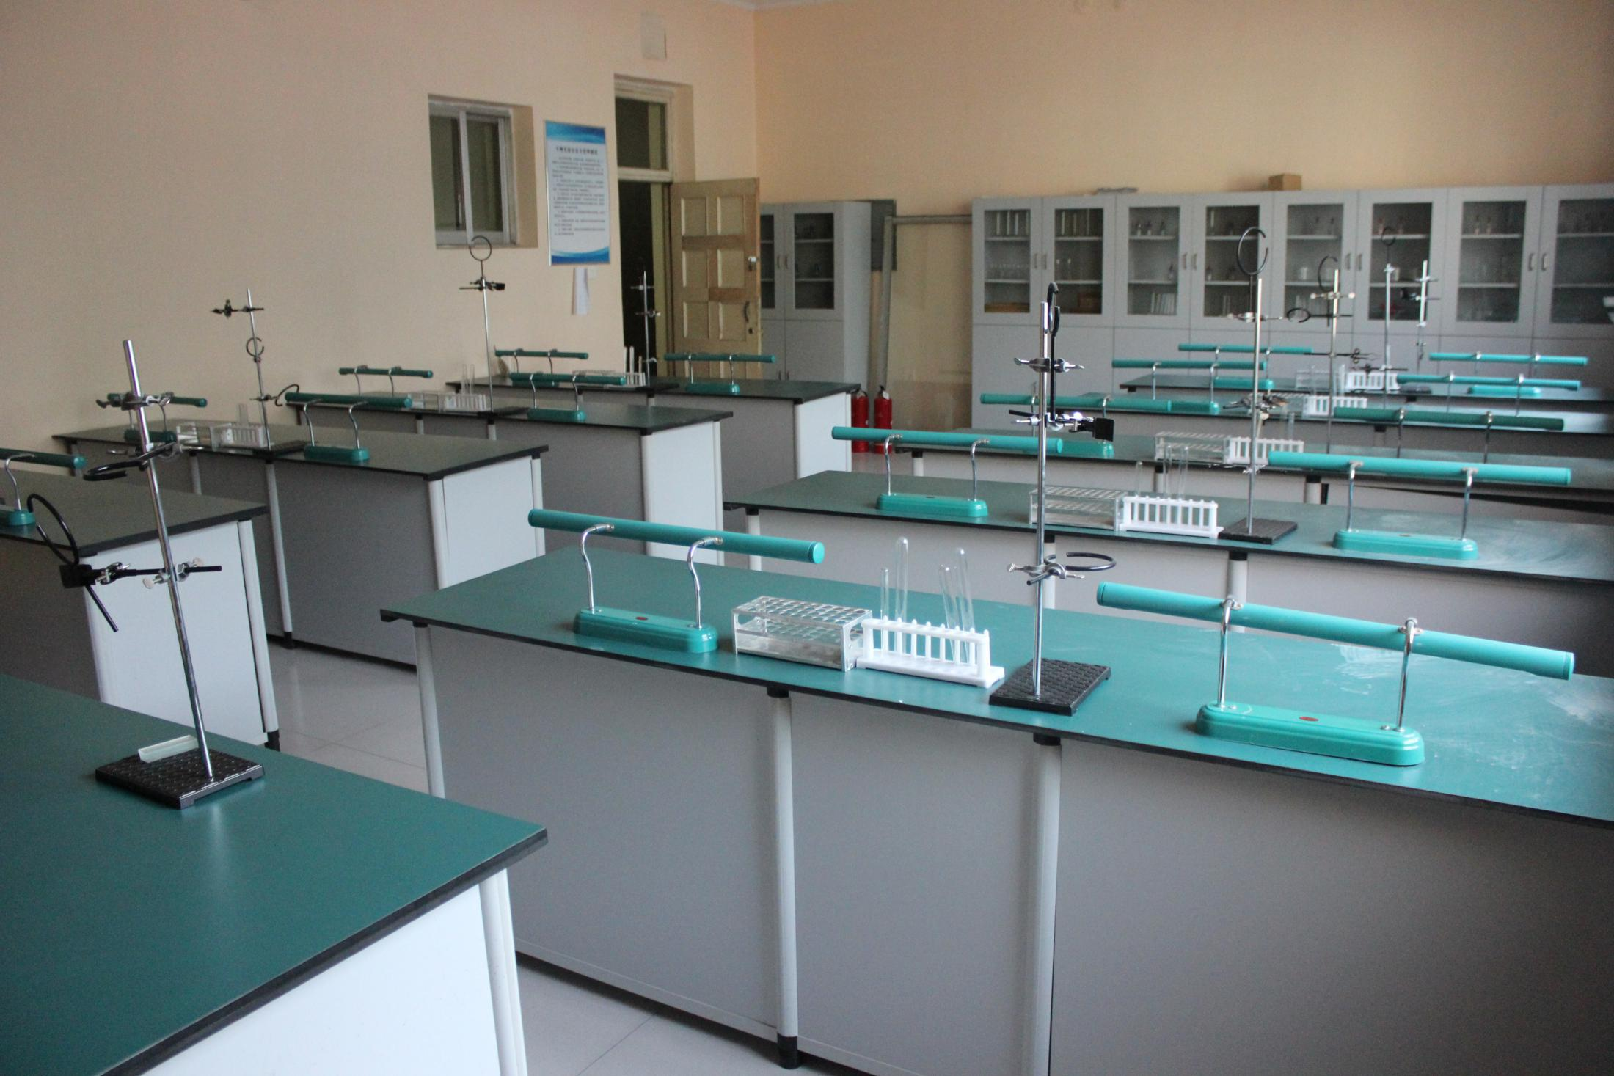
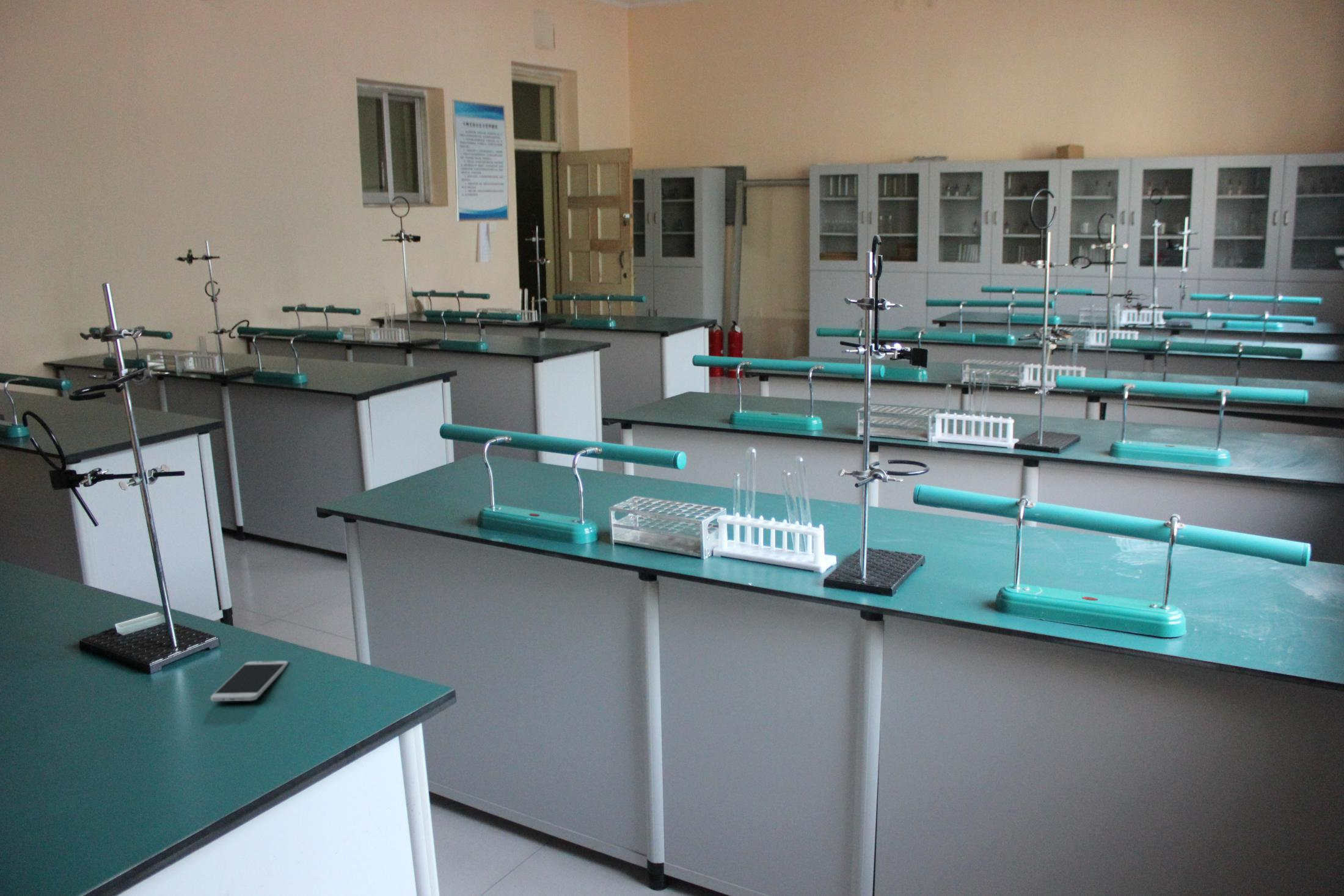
+ smartphone (250, 680)
